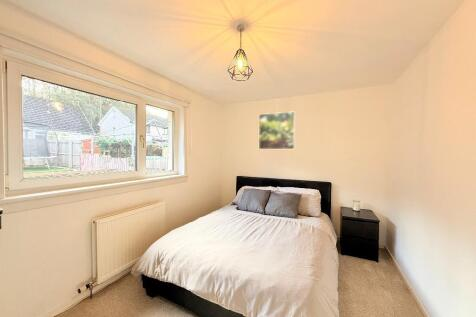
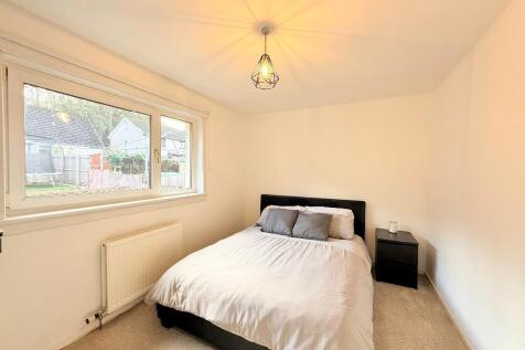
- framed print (276, 131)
